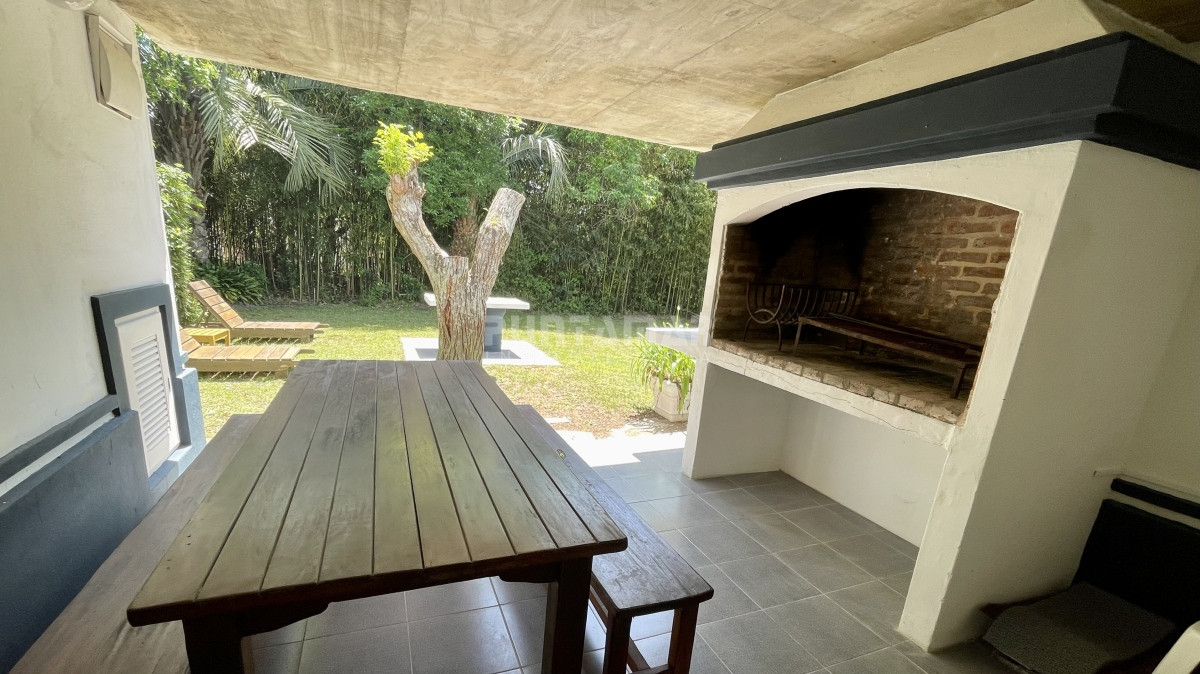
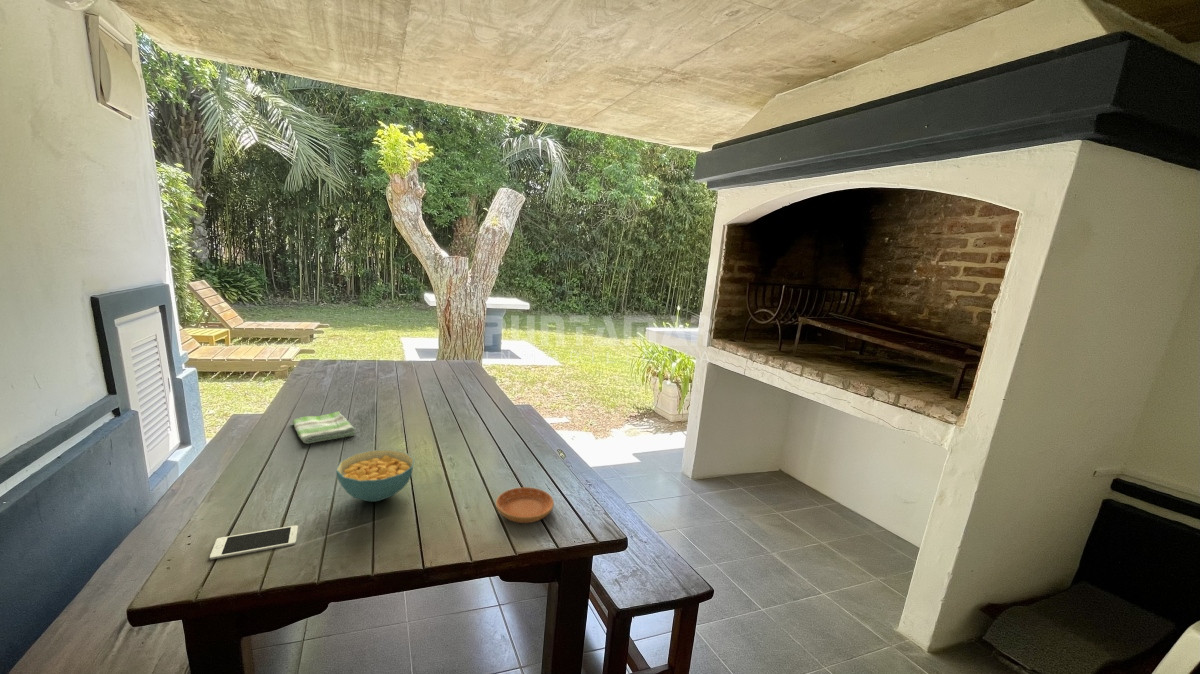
+ saucer (524, 505)
+ cereal bowl (376, 480)
+ cell phone (256, 541)
+ dish towel (323, 425)
